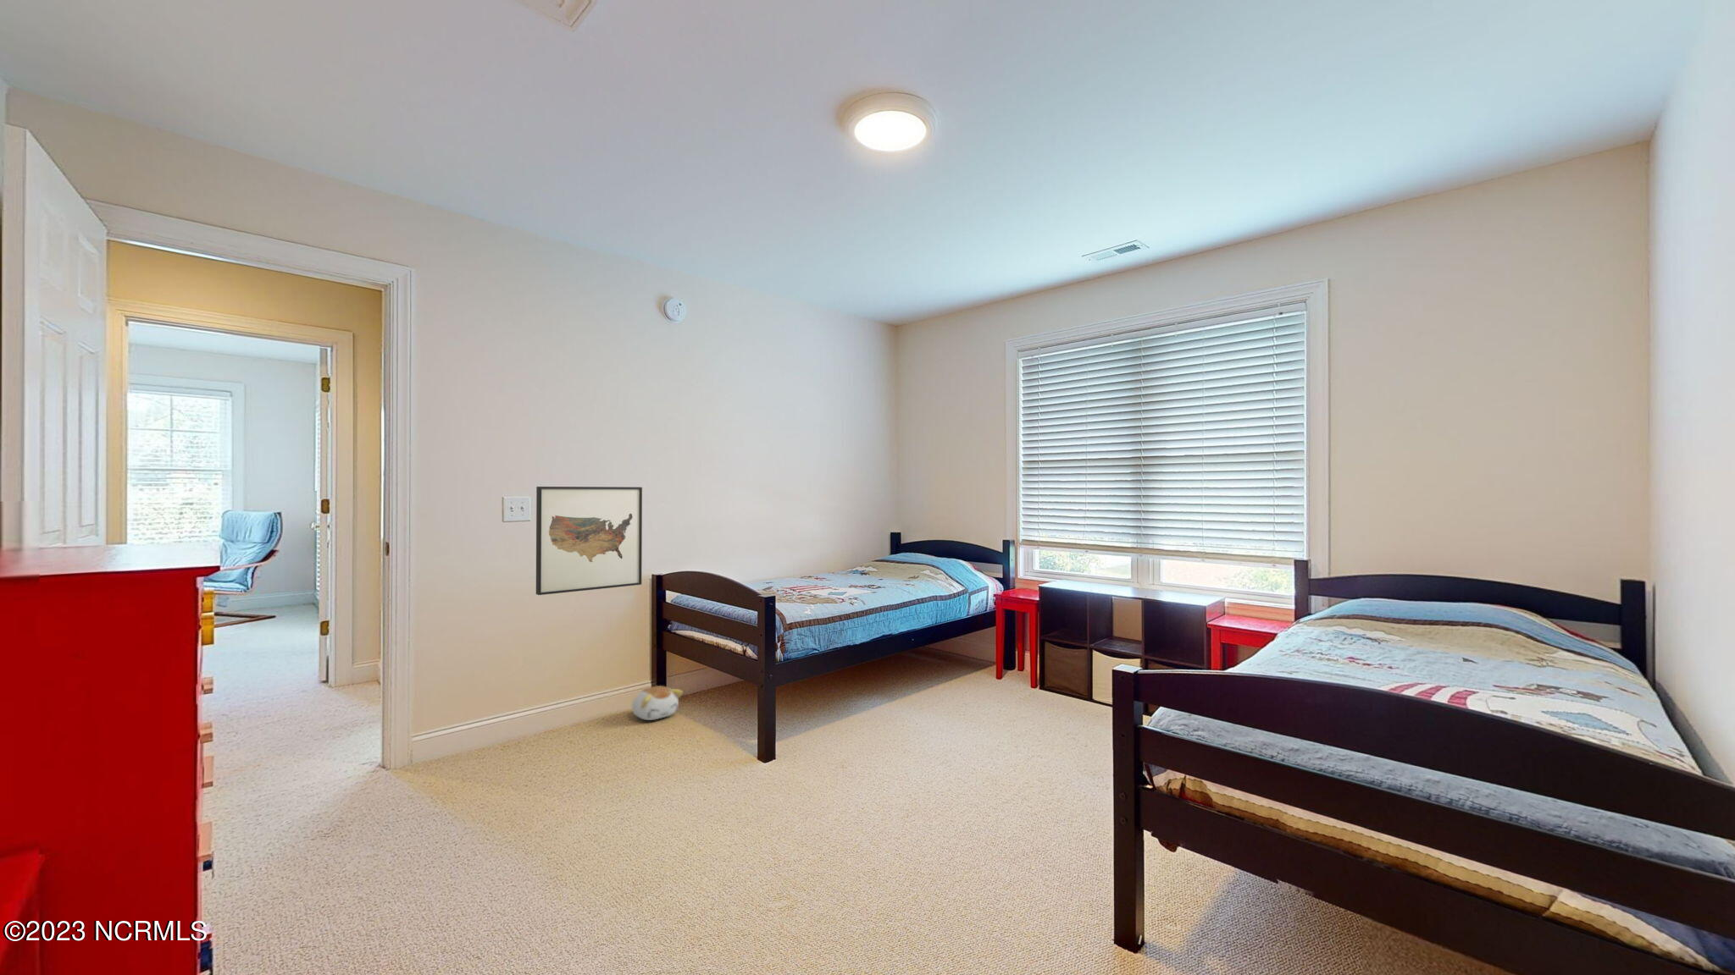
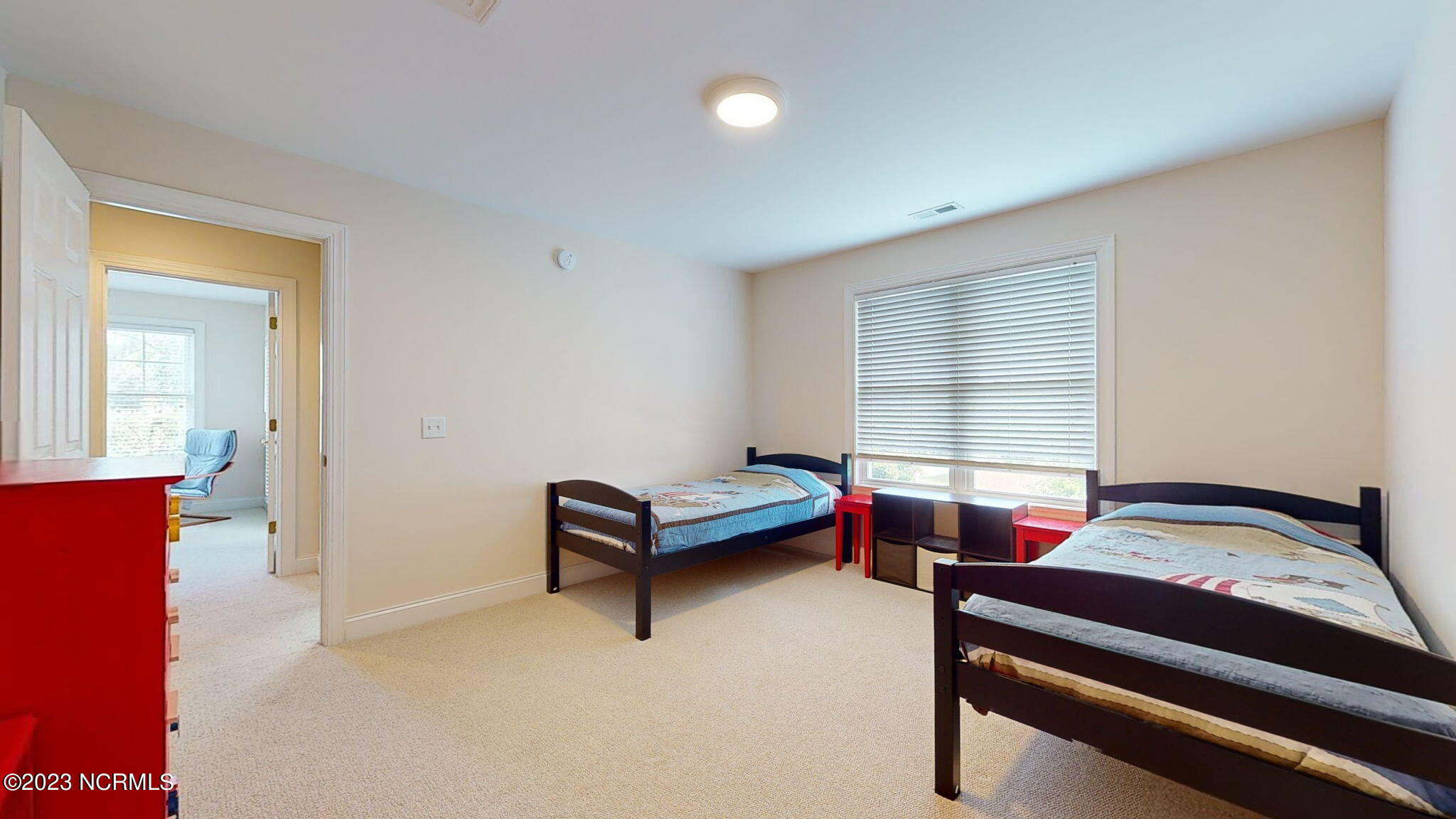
- wall art (591, 537)
- plush toy (652, 700)
